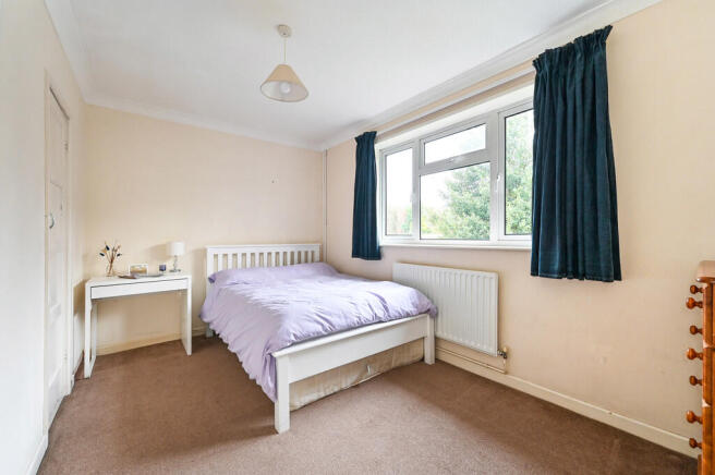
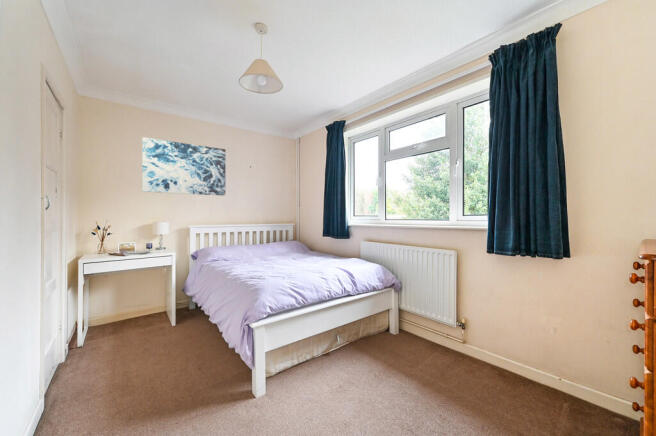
+ wall art (187, 168)
